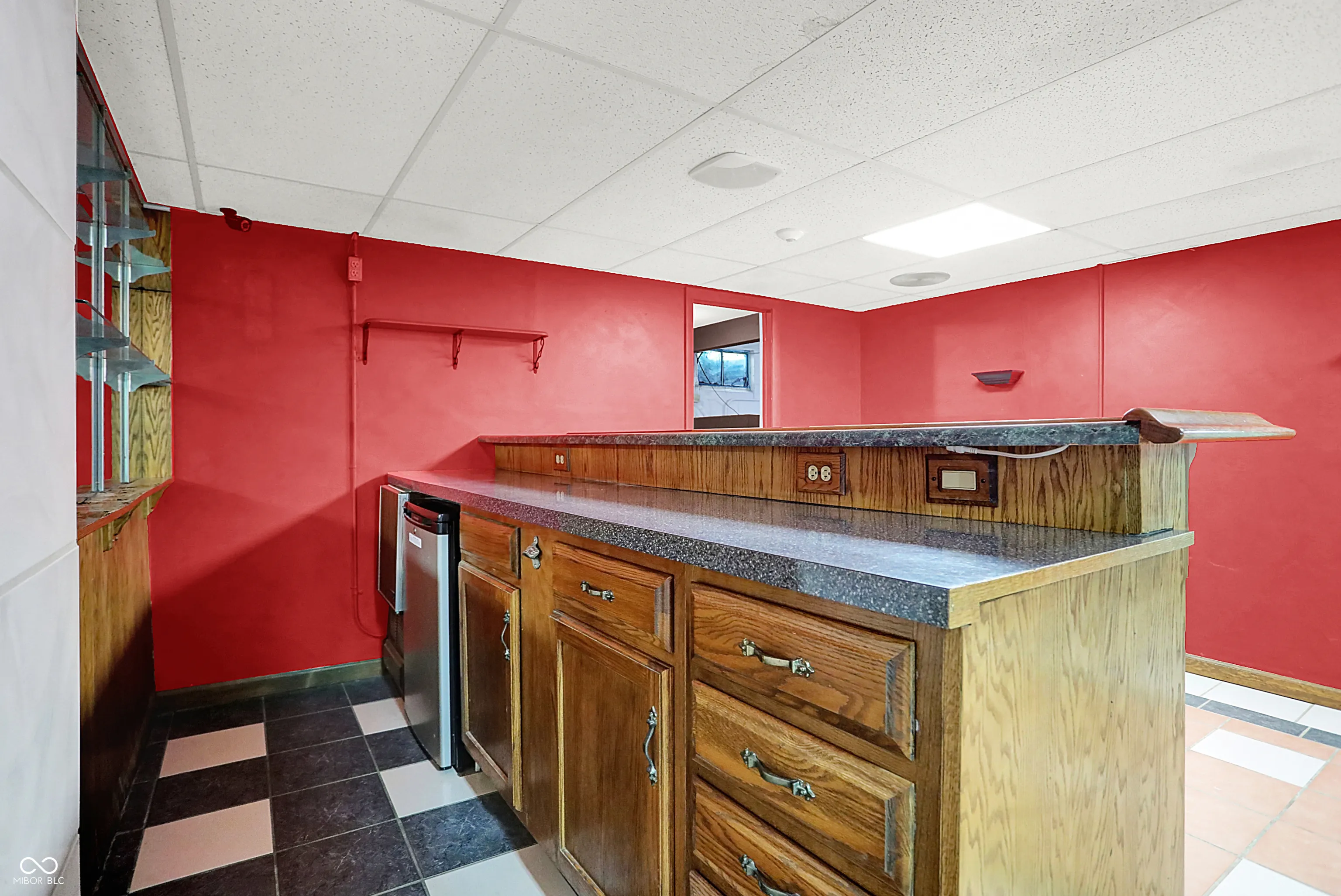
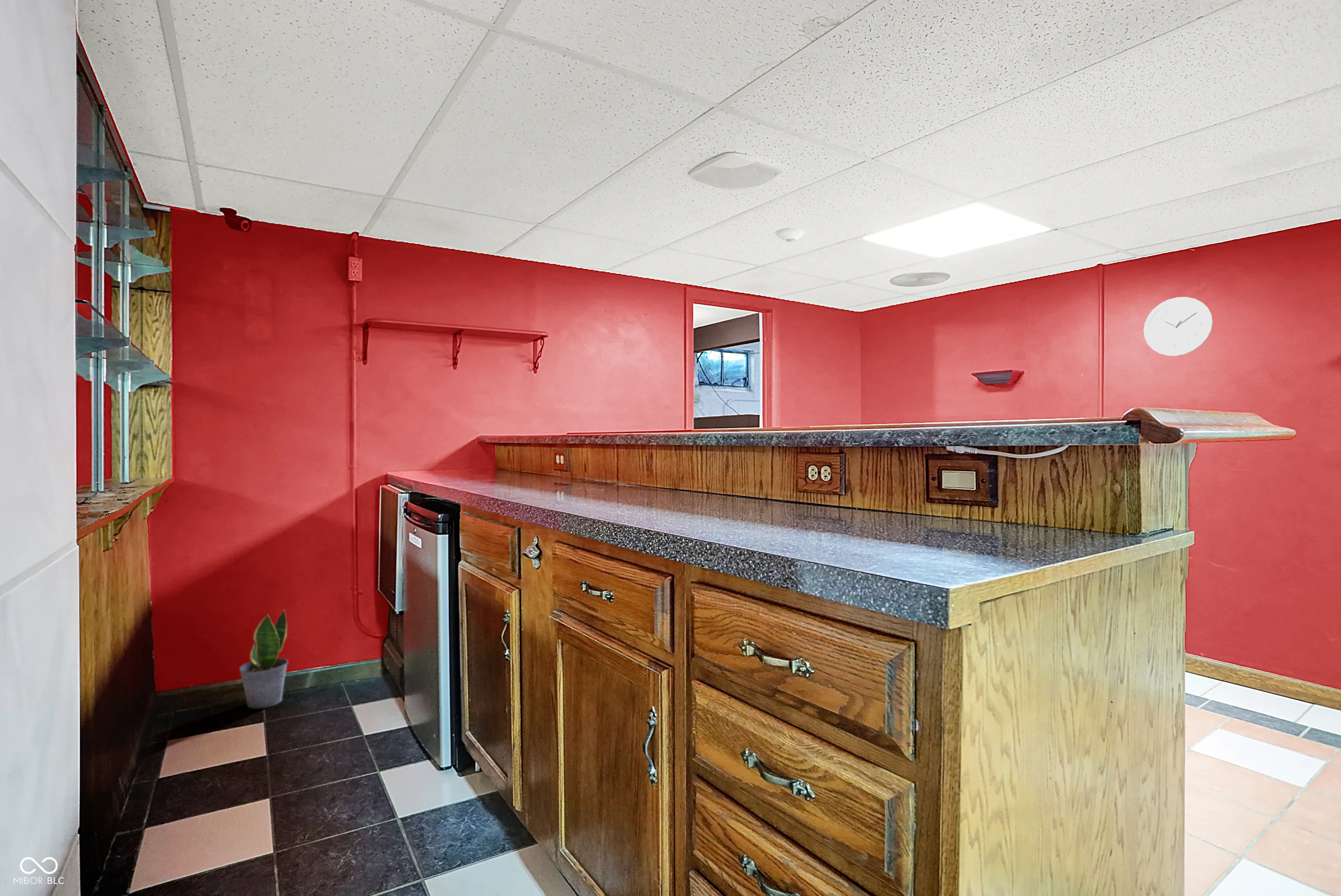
+ wall clock (1176, 326)
+ potted plant (264, 656)
